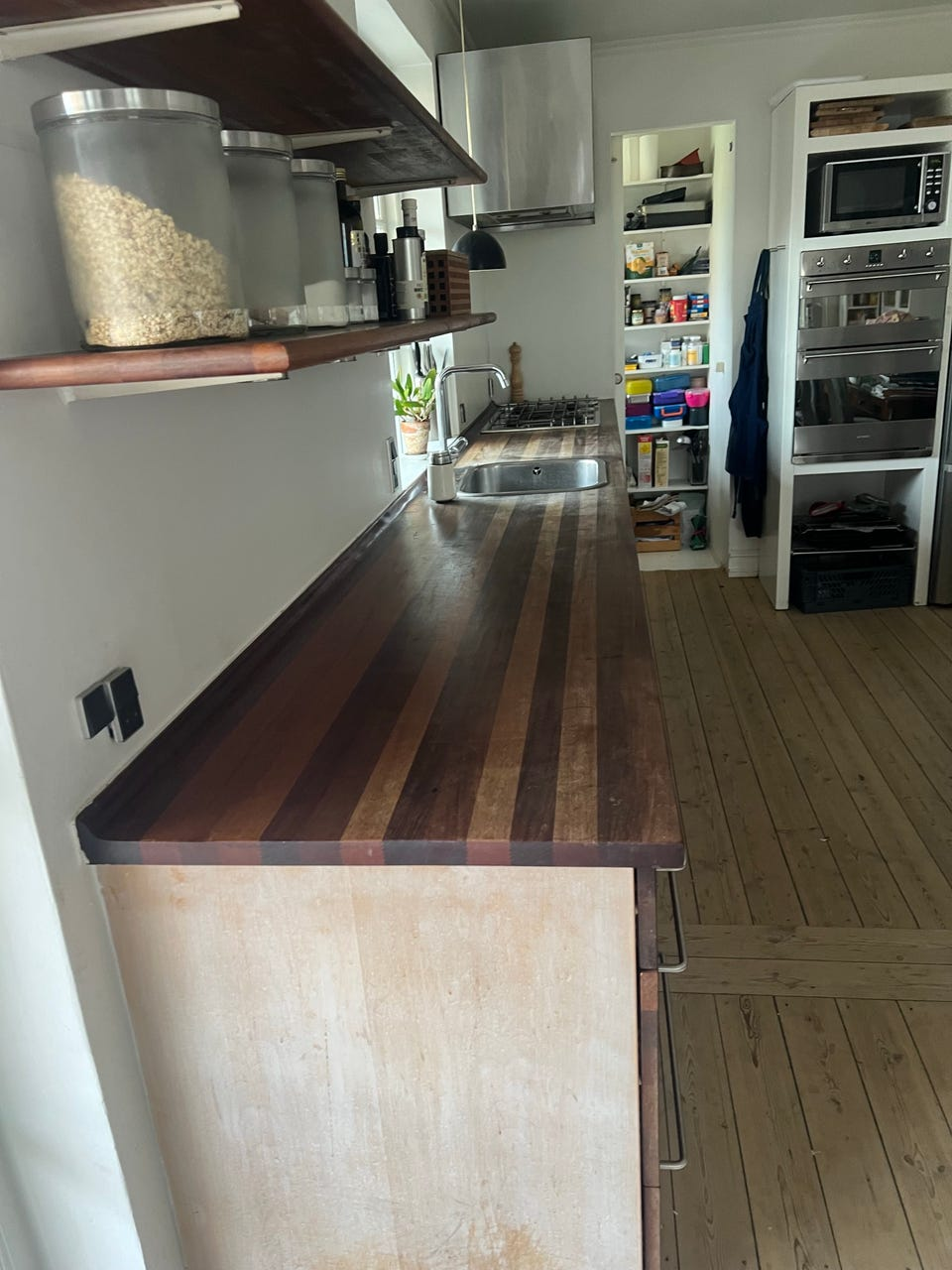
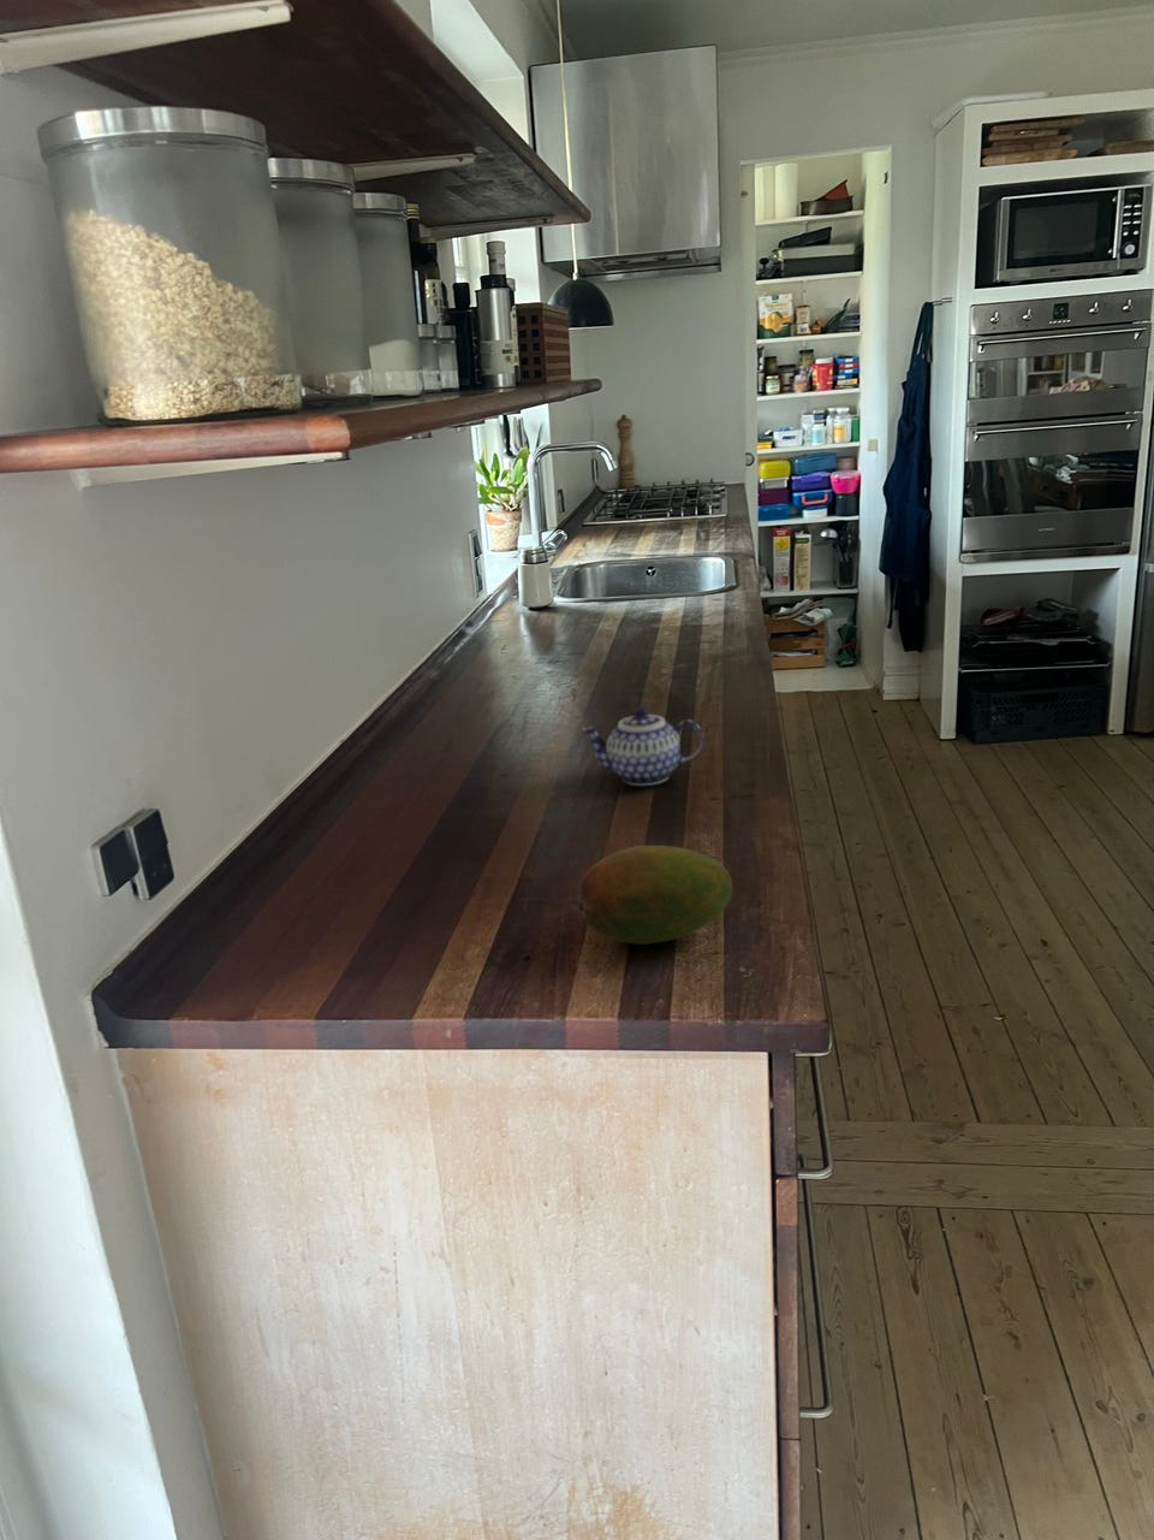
+ fruit (653, 892)
+ teapot (644, 742)
